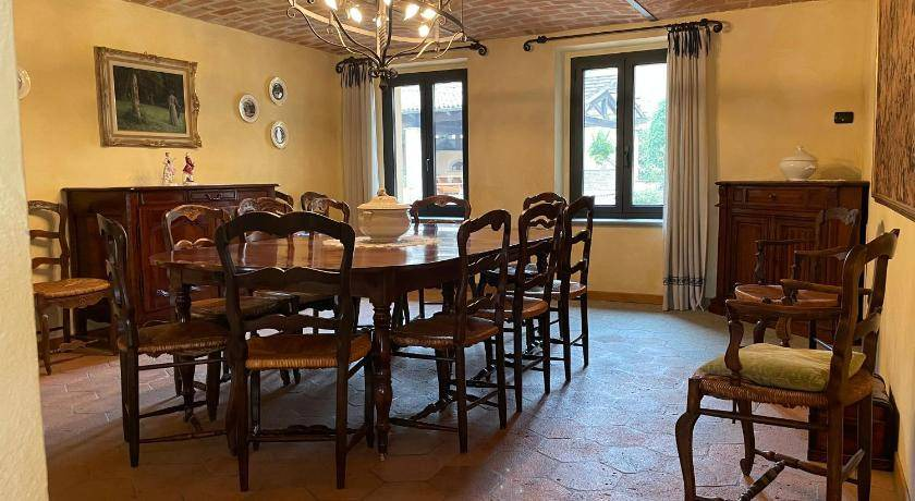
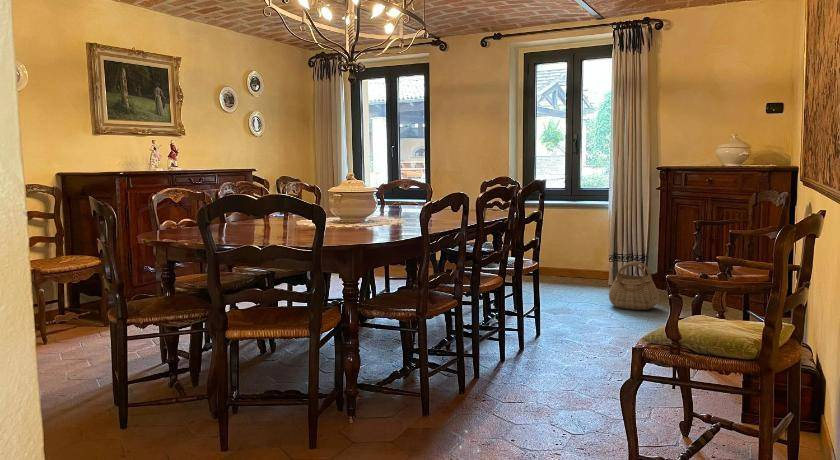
+ basket (633, 284)
